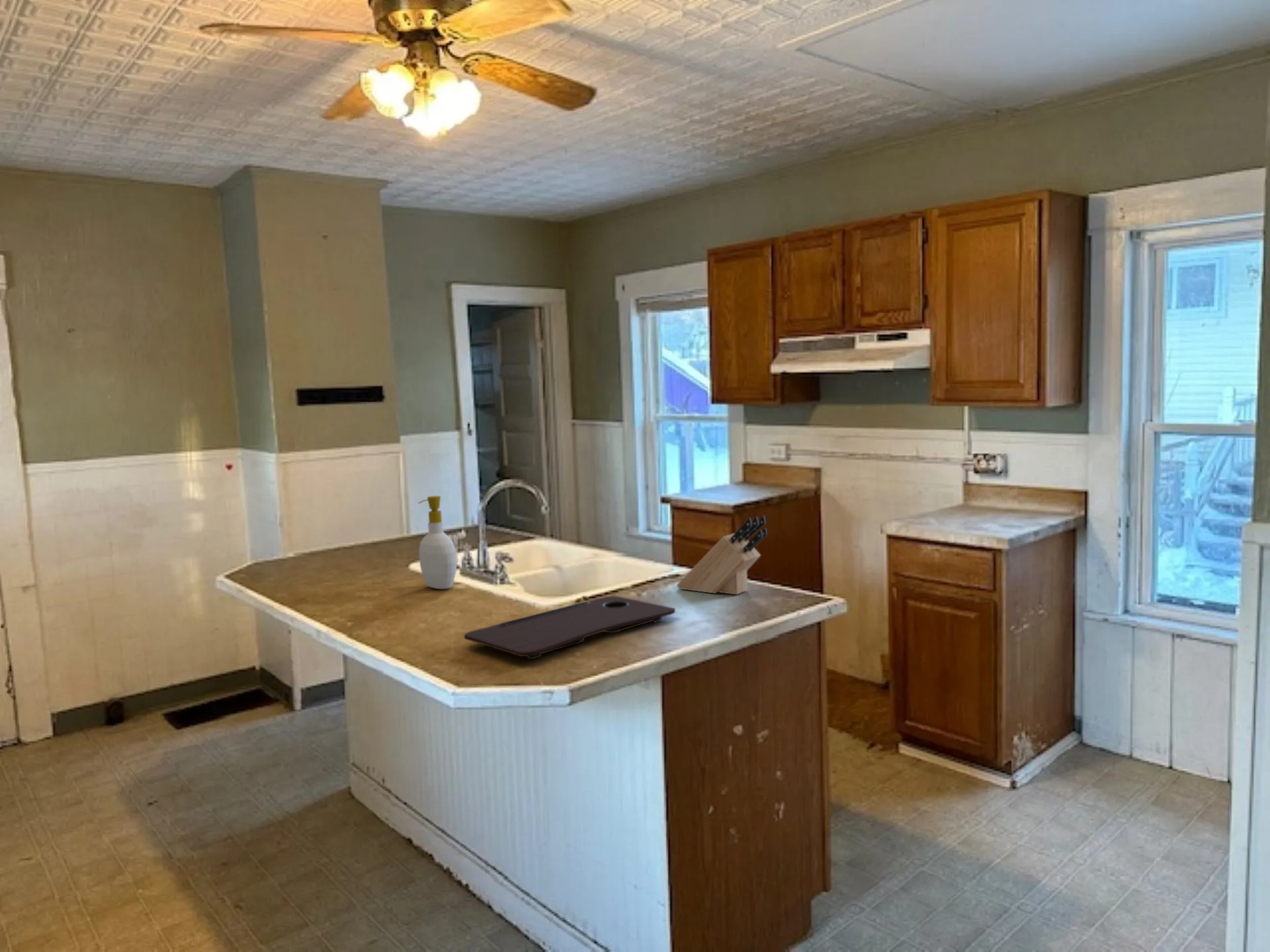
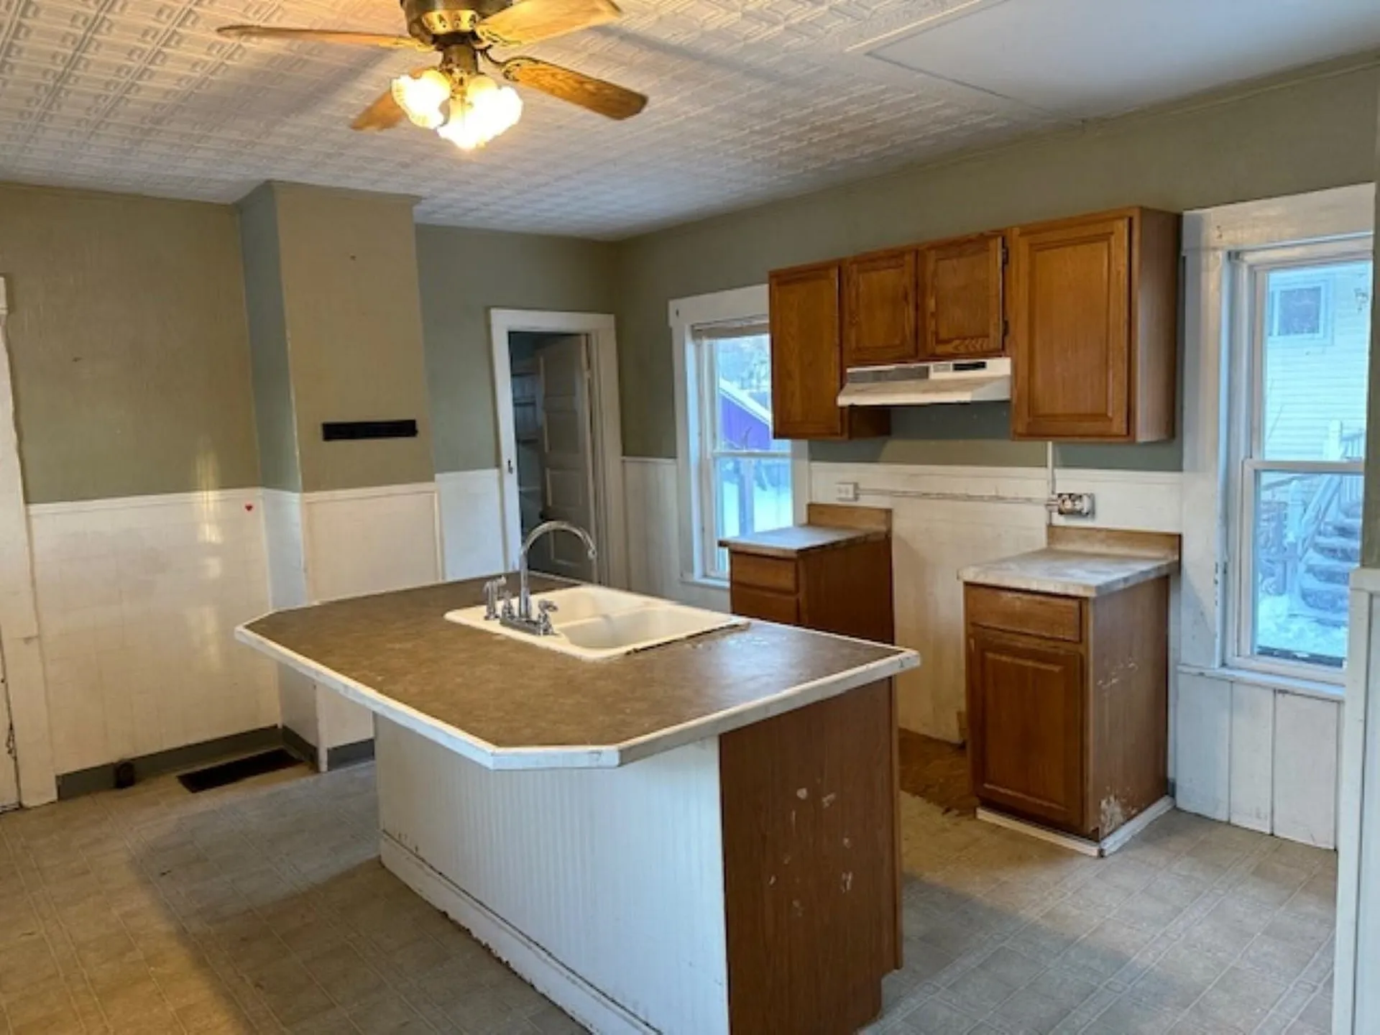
- cutting board (573, 625)
- knife block (723, 552)
- soap bottle (435, 541)
